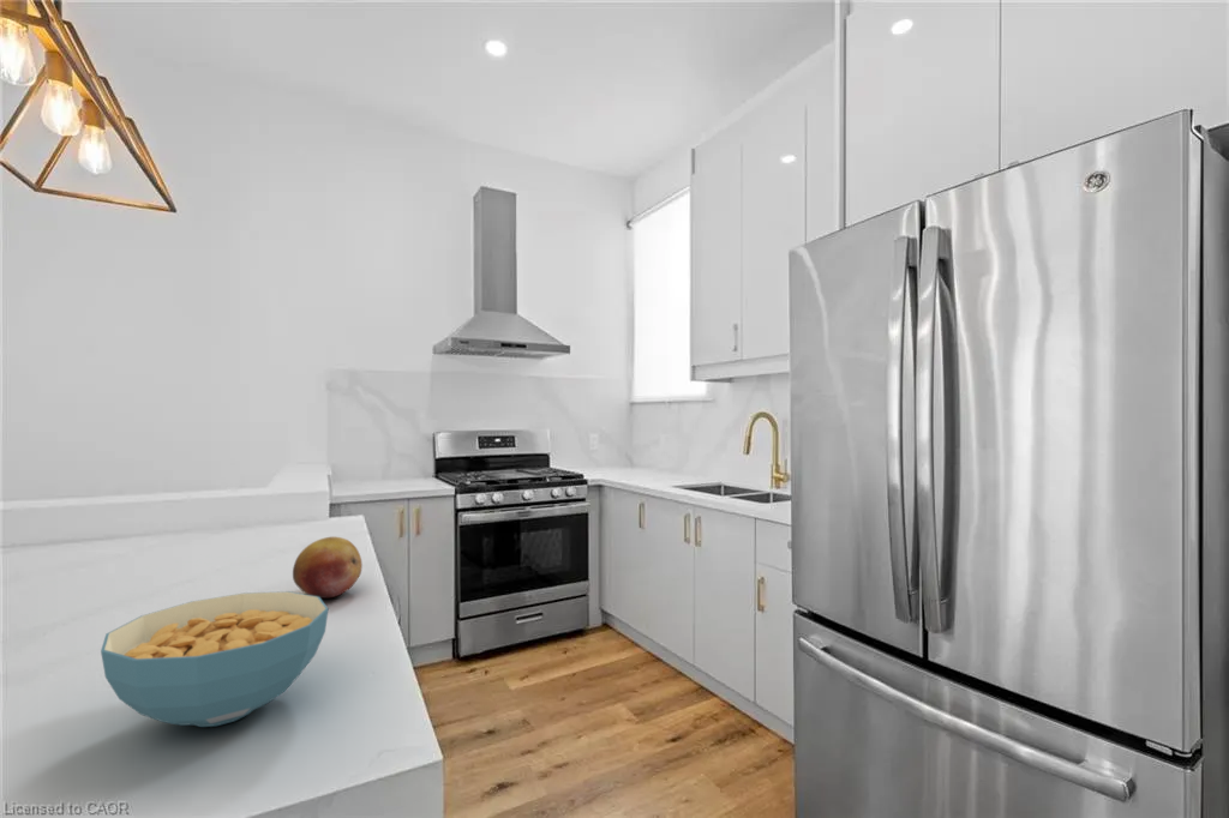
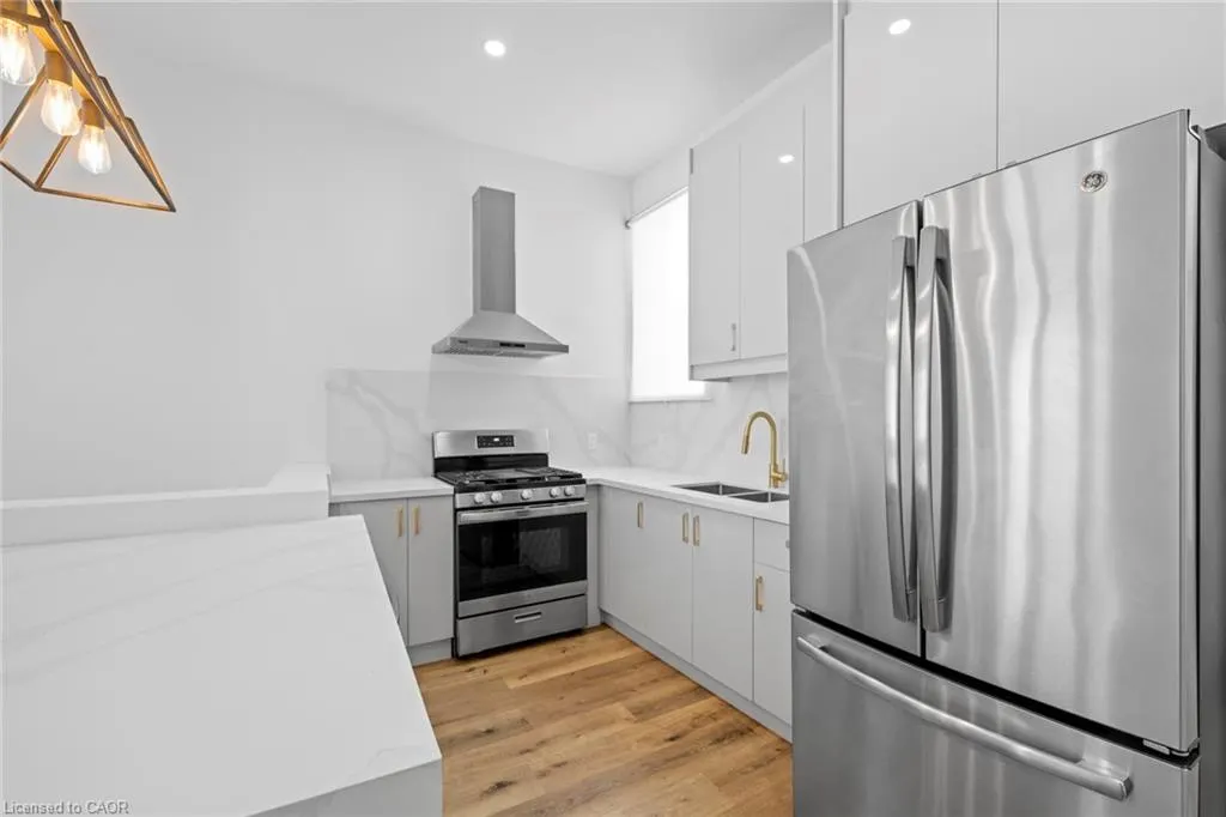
- cereal bowl (223, 666)
- fruit (328, 565)
